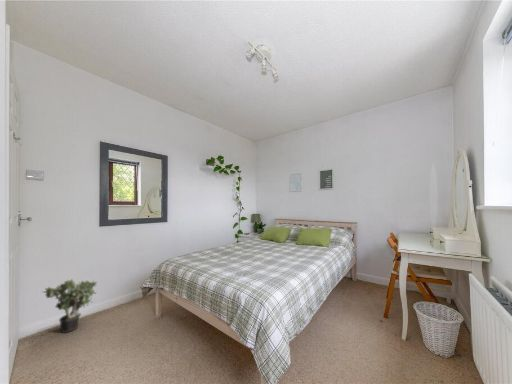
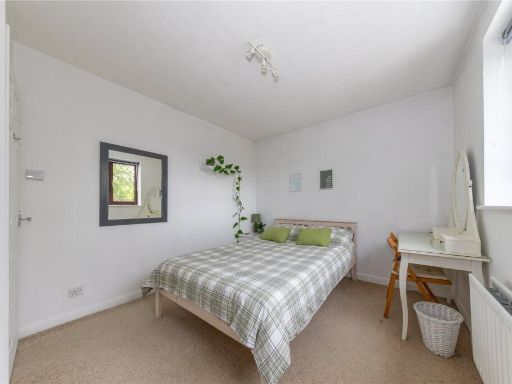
- potted plant (72, 304)
